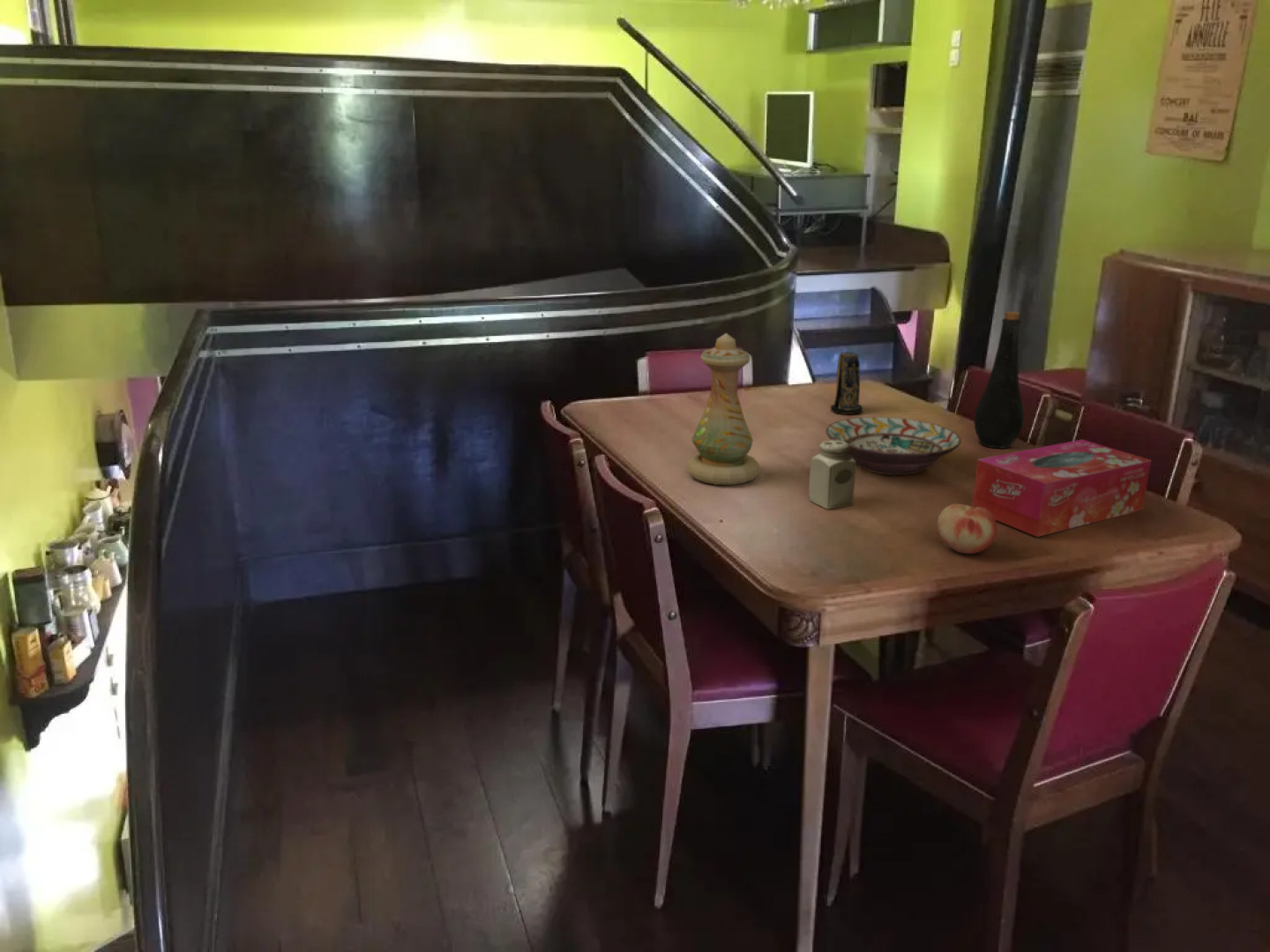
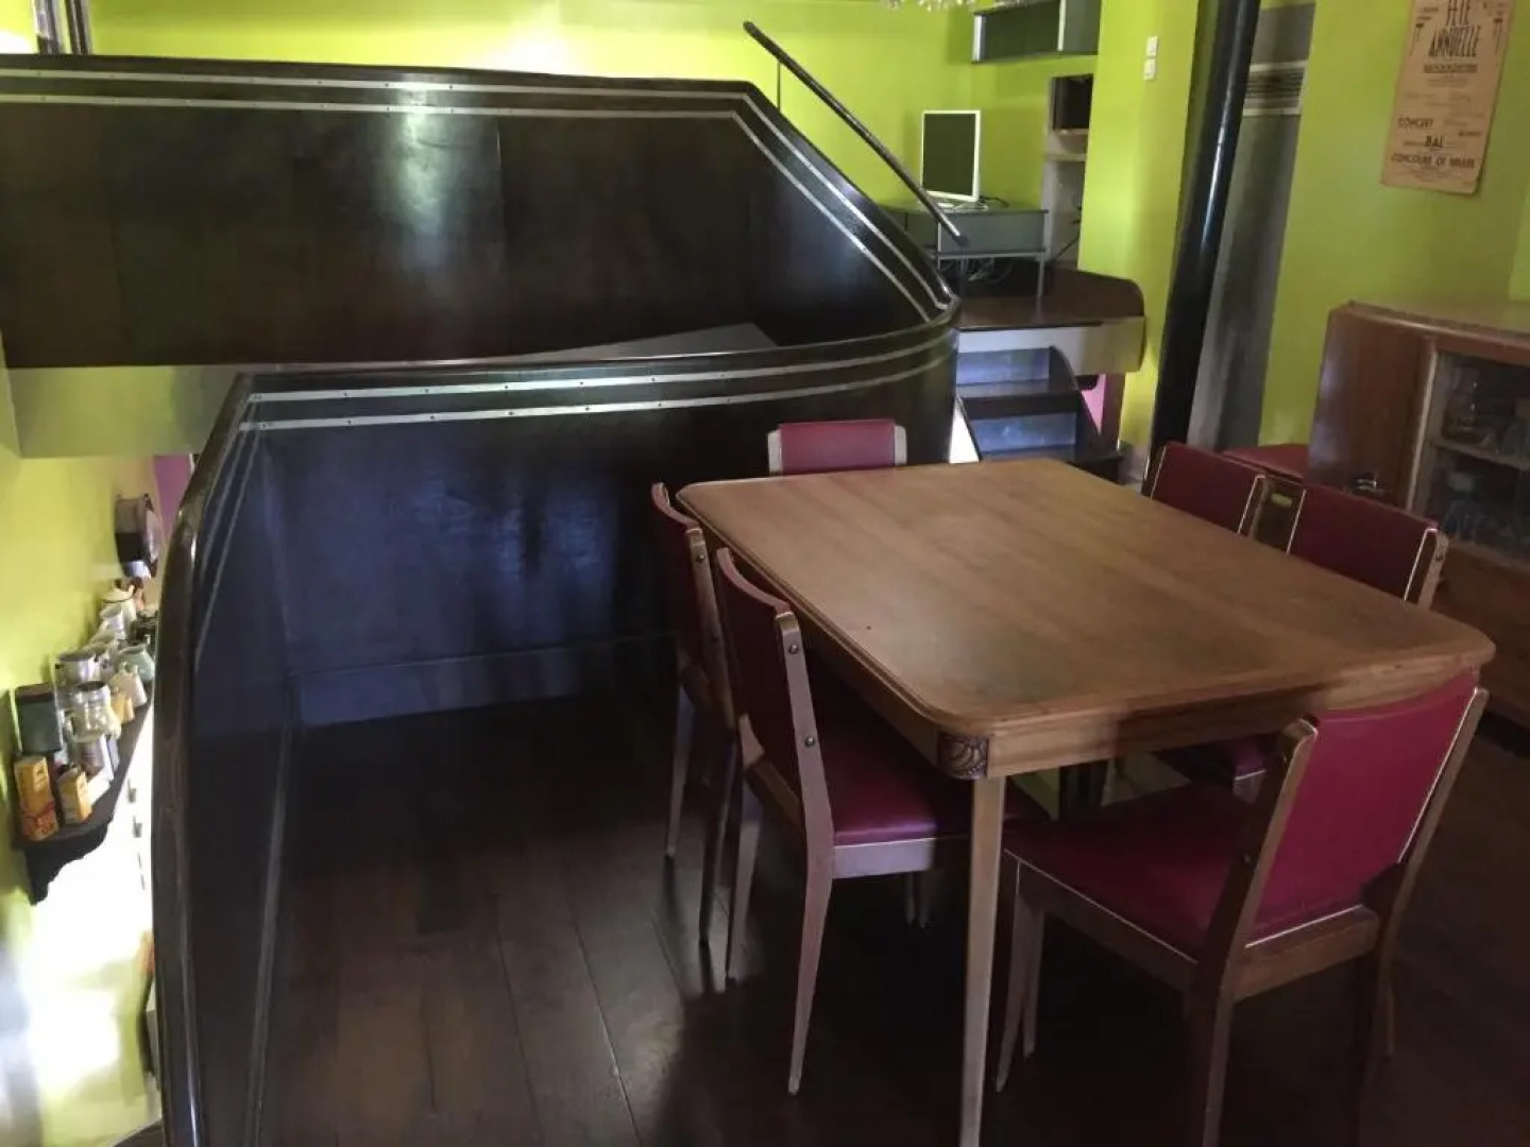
- bottle (1004, 379)
- candle (848, 382)
- fruit (966, 528)
- decorative bowl (891, 450)
- vase (725, 405)
- salt shaker (833, 472)
- tissue box (1060, 485)
